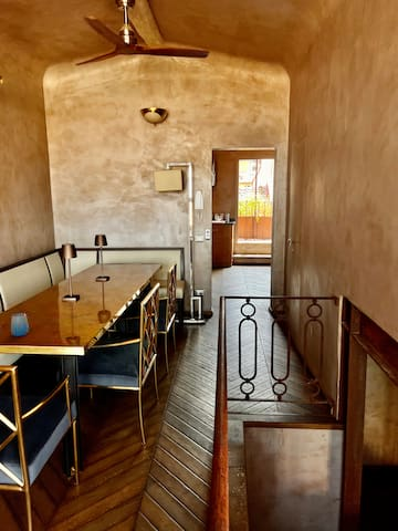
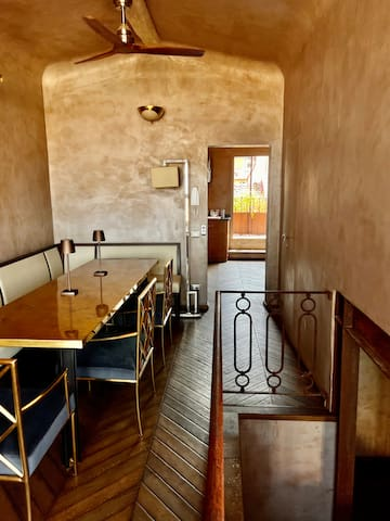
- cup (19, 324)
